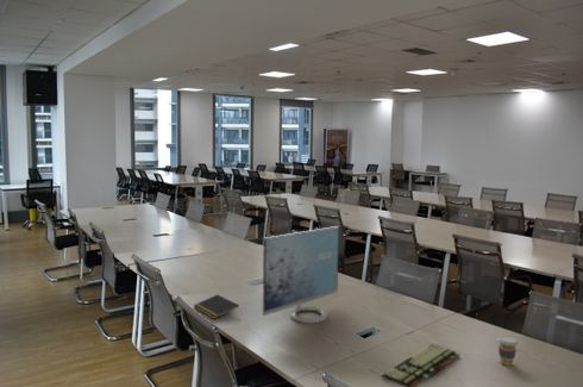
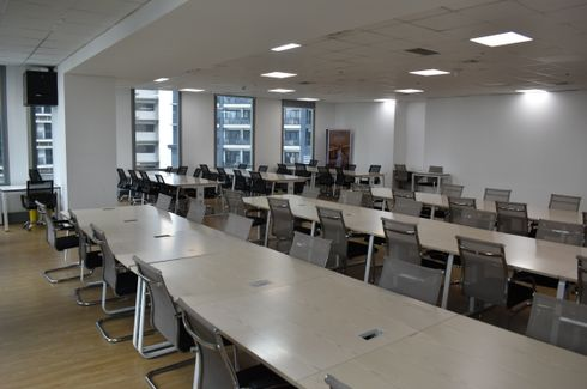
- notepad (215, 306)
- coffee cup (507, 350)
- keyboard (422, 363)
- monitor (309, 274)
